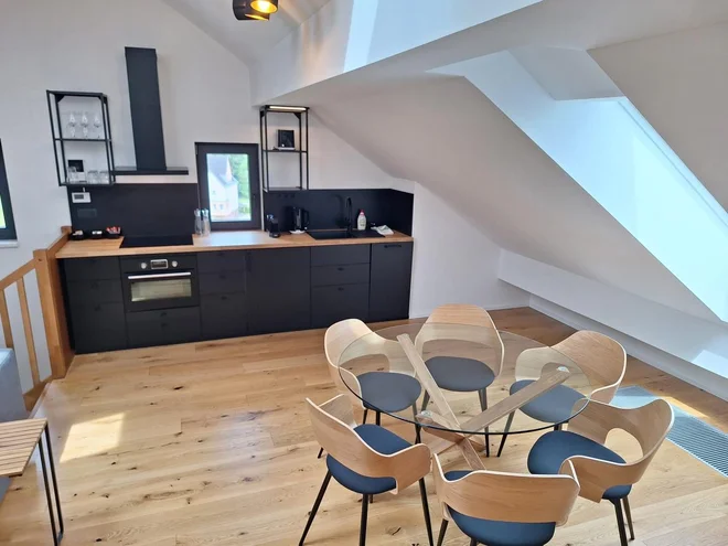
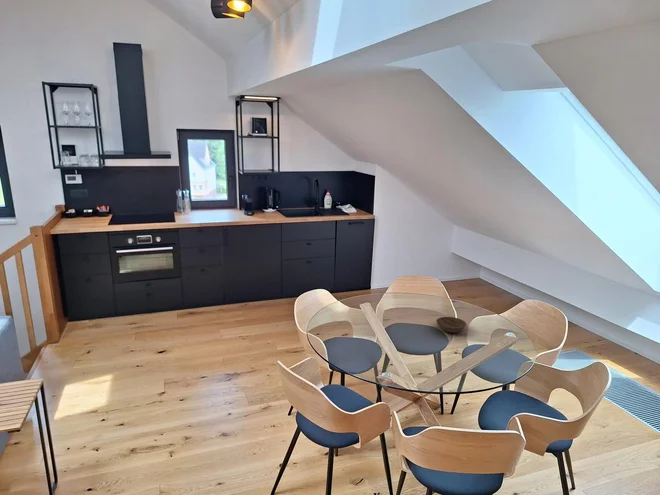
+ bowl (451, 325)
